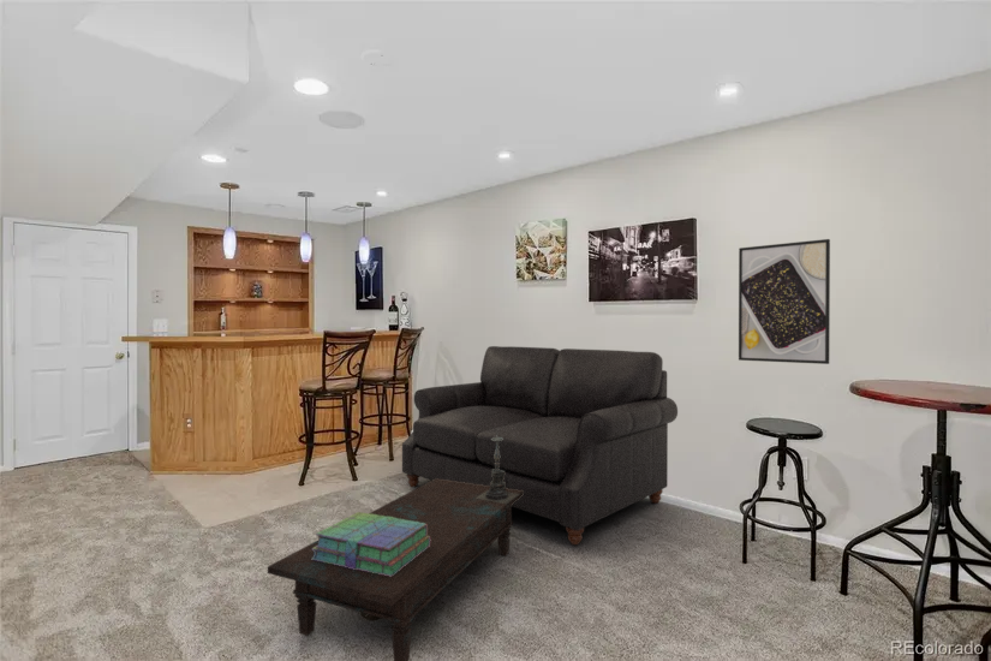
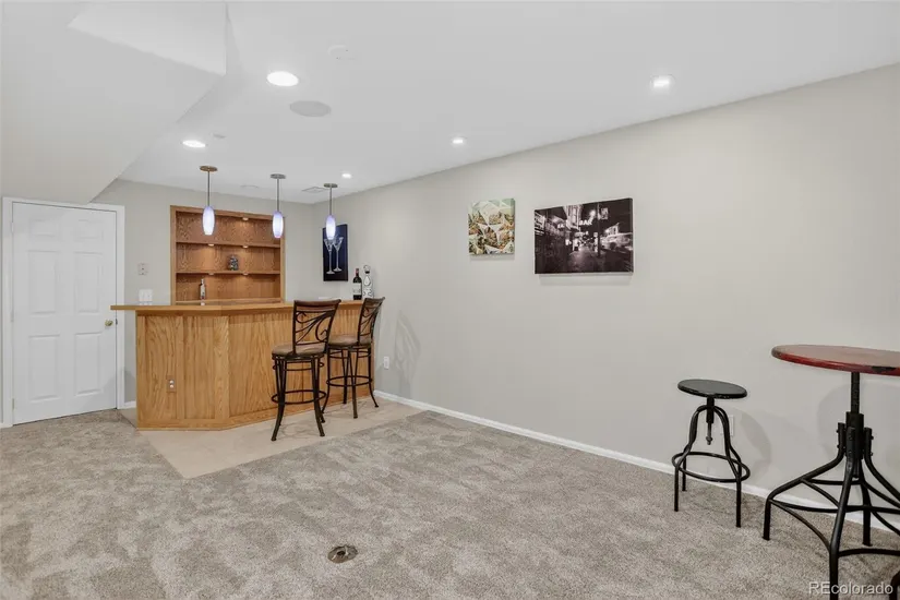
- candle holder (497, 461)
- coffee table (419, 554)
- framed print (781, 303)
- stack of books (372, 540)
- sofa (529, 421)
